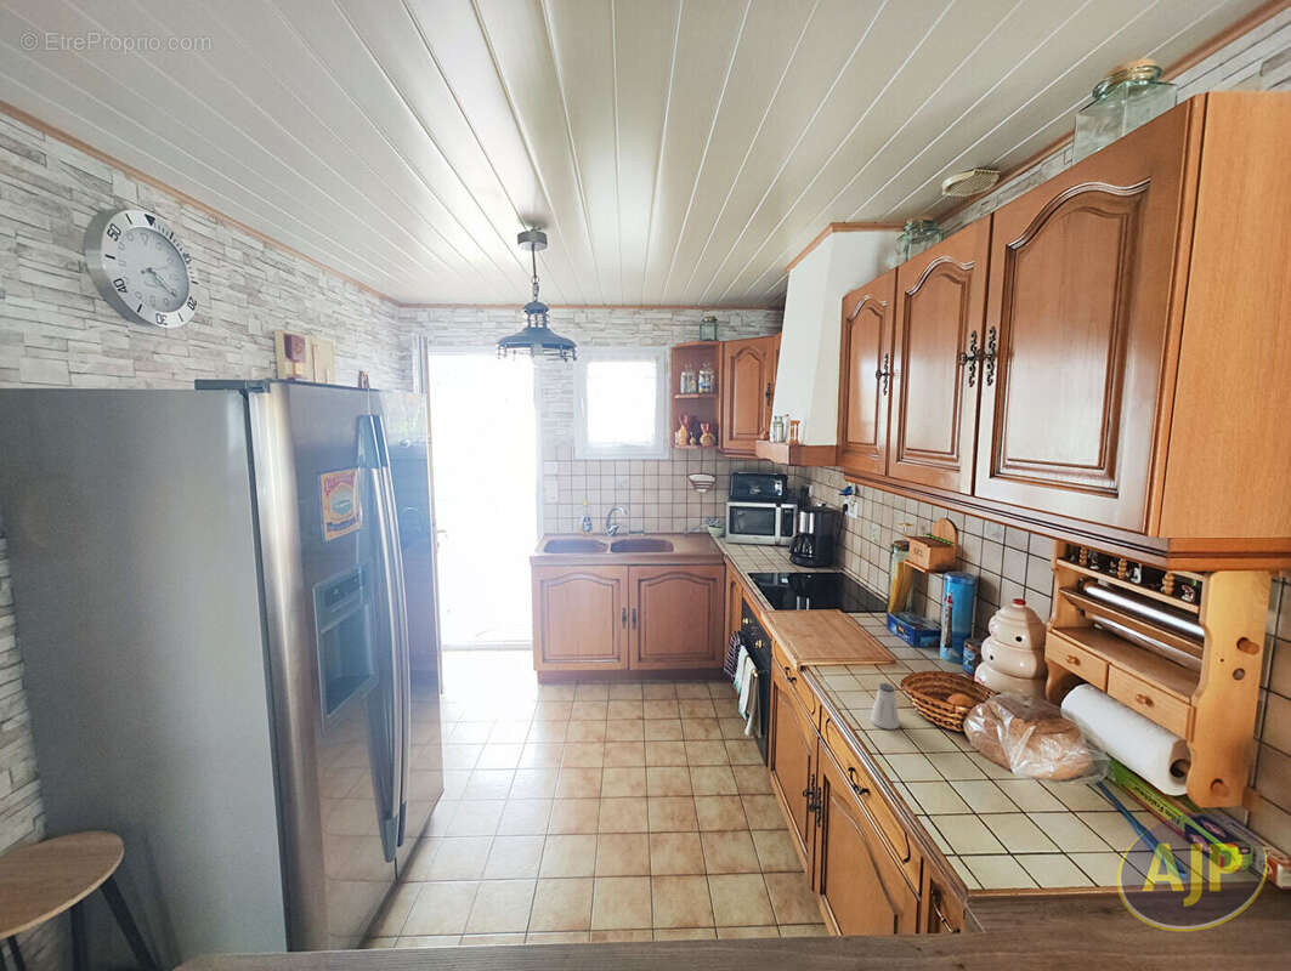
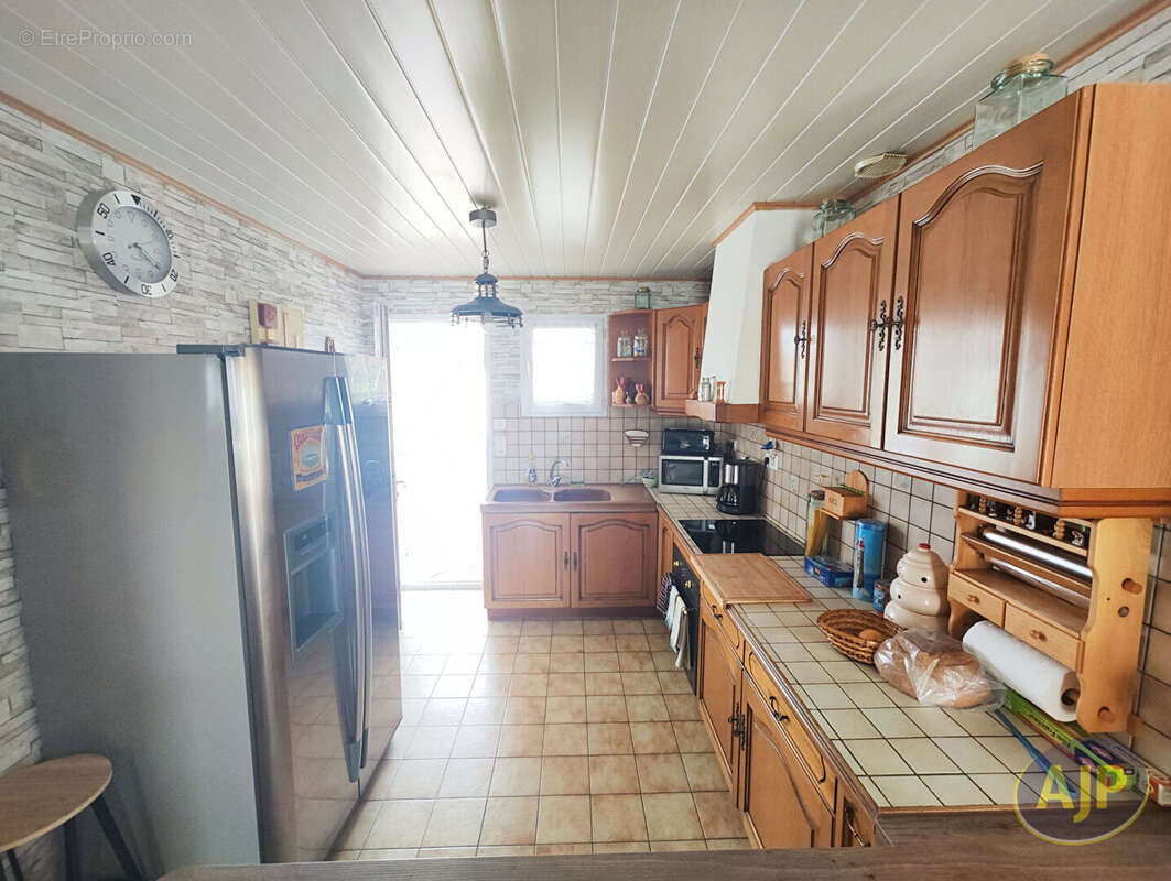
- saltshaker (885, 704)
